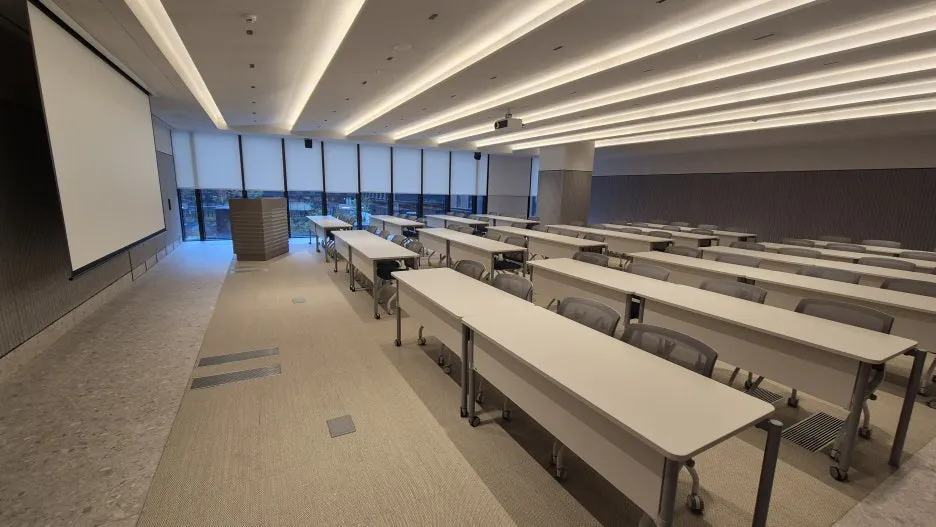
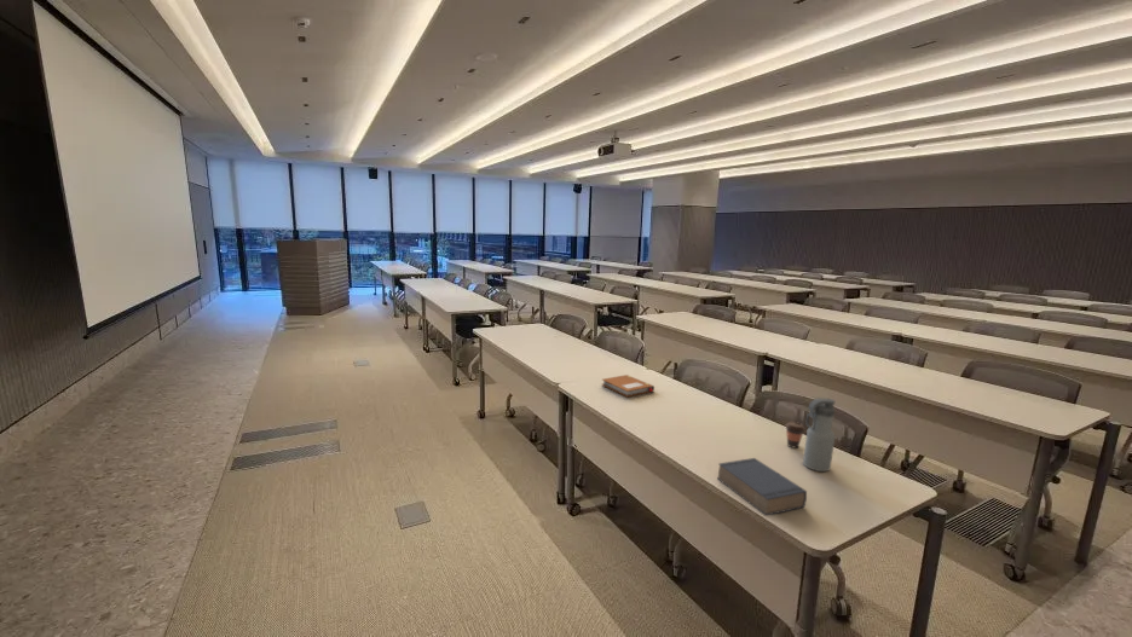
+ notebook (628, 384)
+ coffee cup (793, 434)
+ water bottle (820, 433)
+ book (760, 483)
